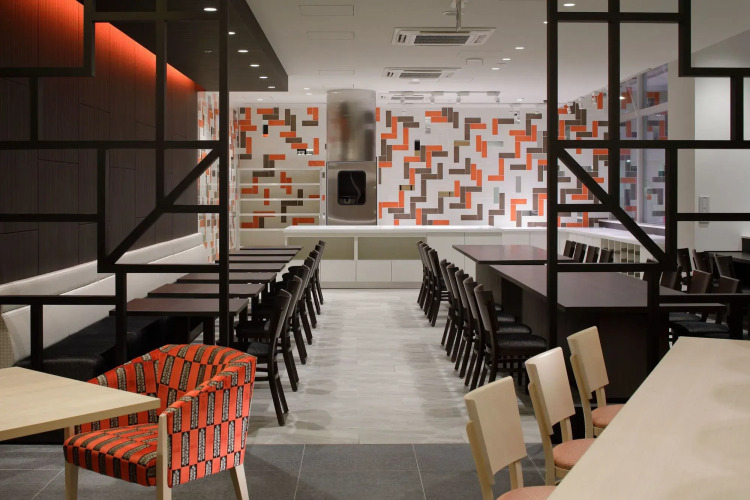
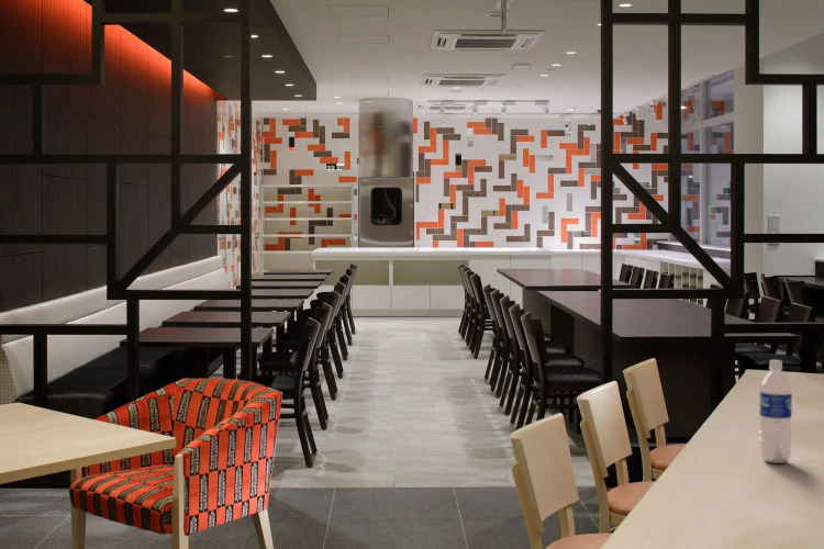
+ water bottle (775, 411)
